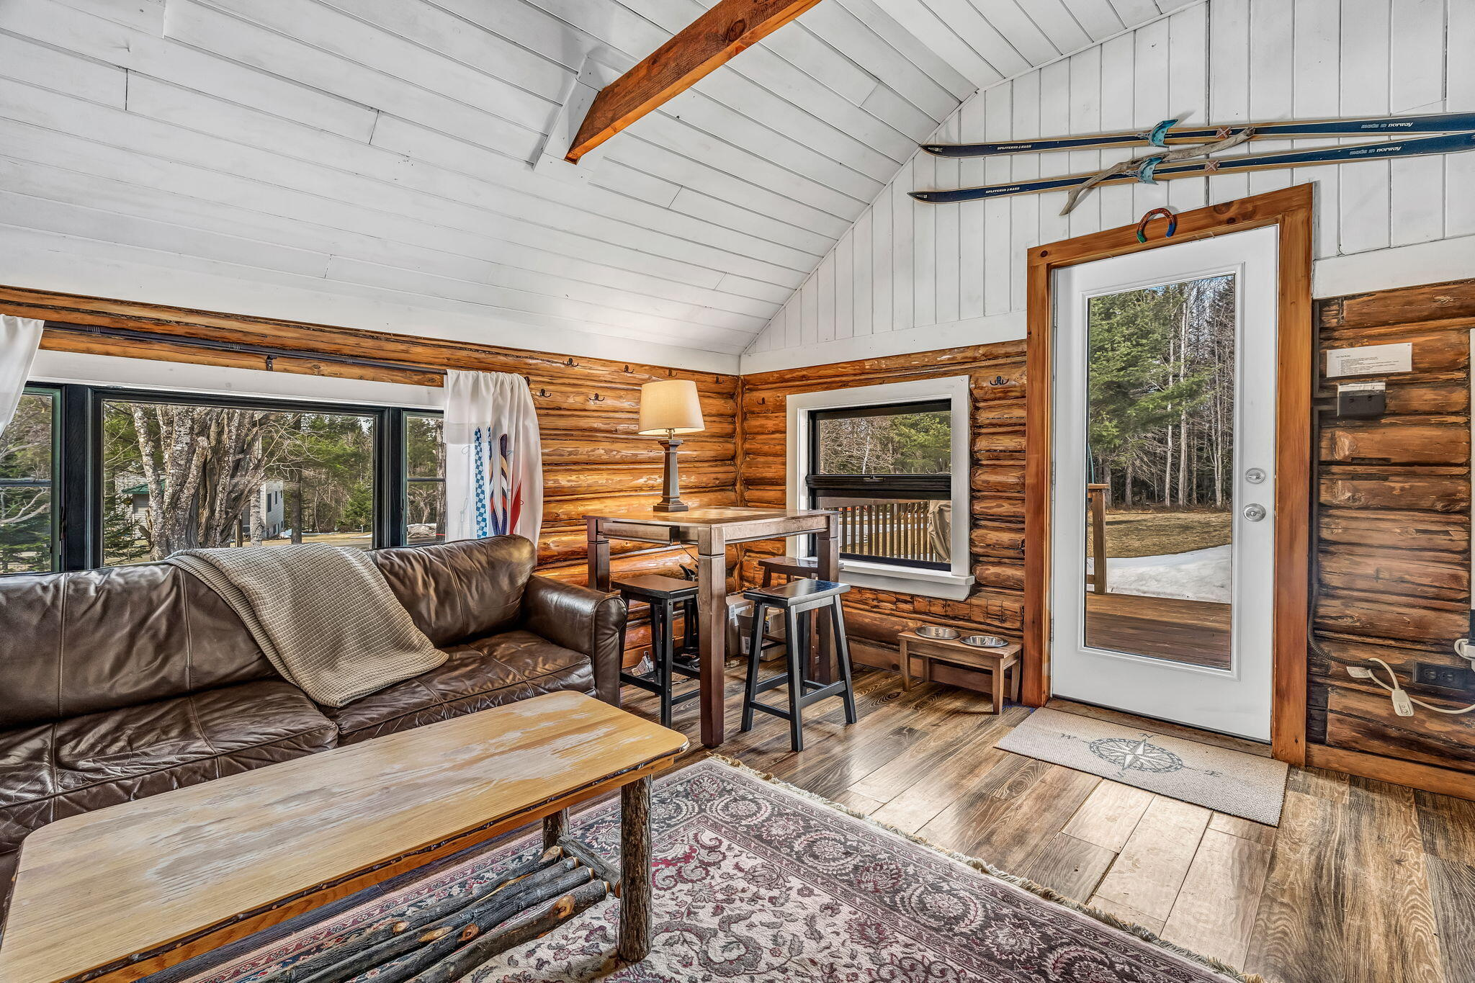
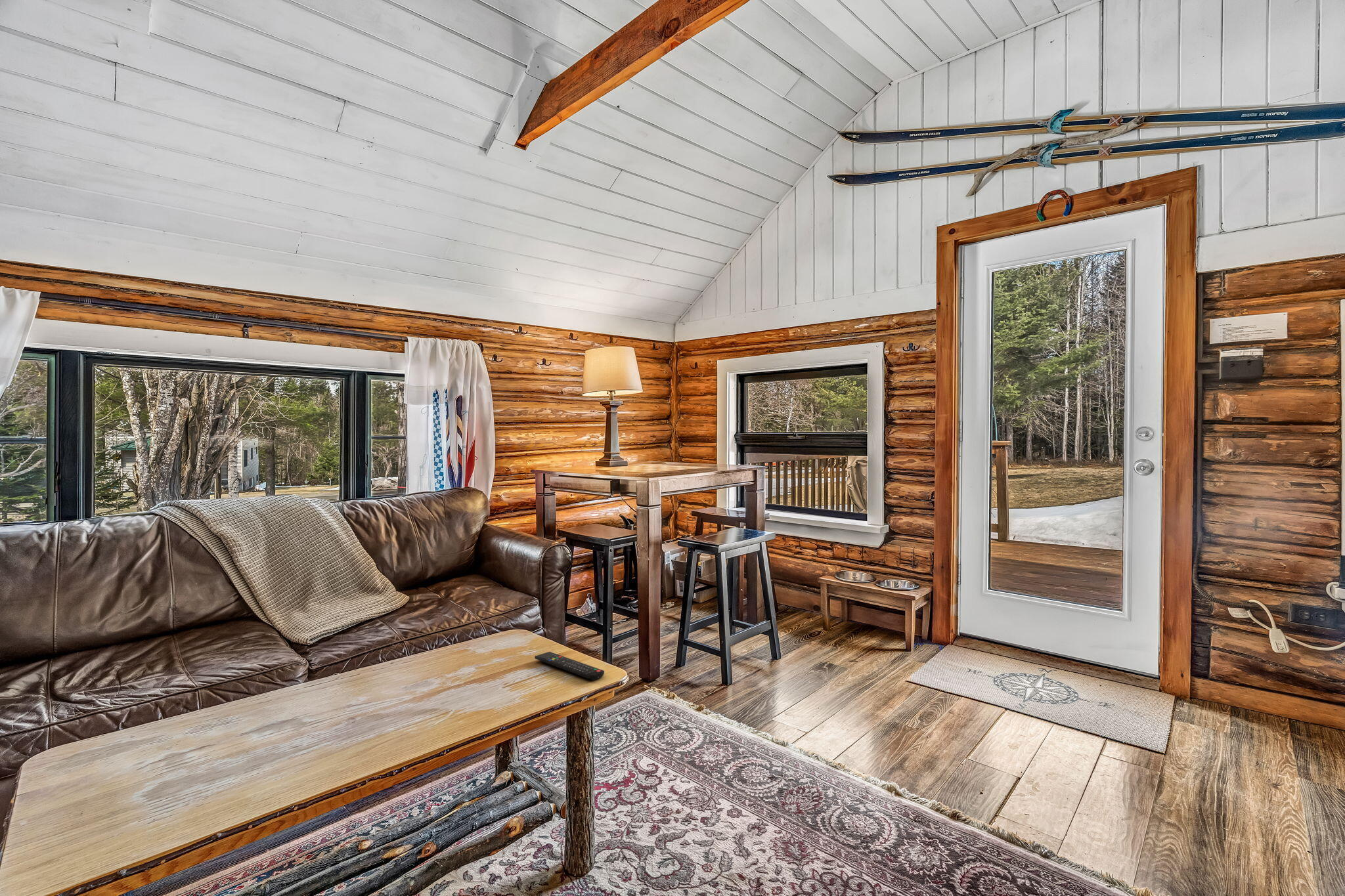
+ remote control (569, 666)
